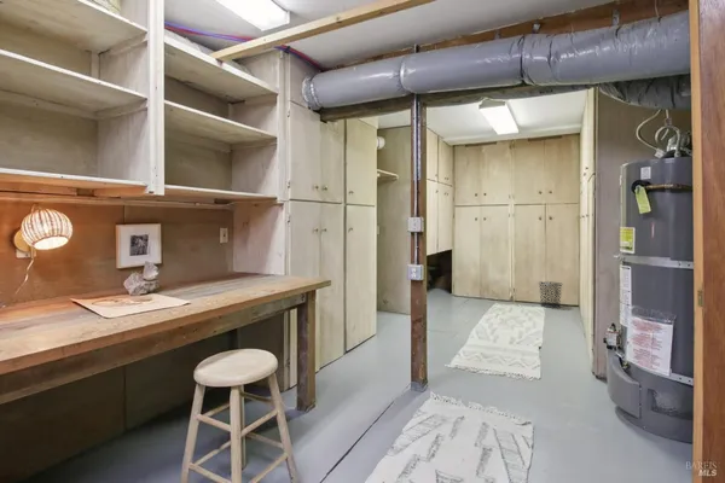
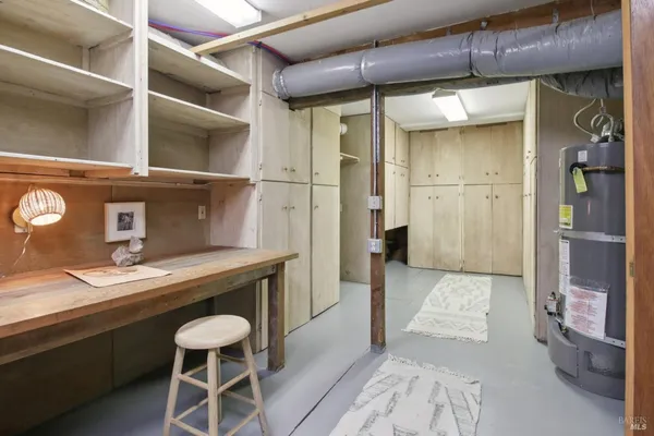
- waste bin (550, 293)
